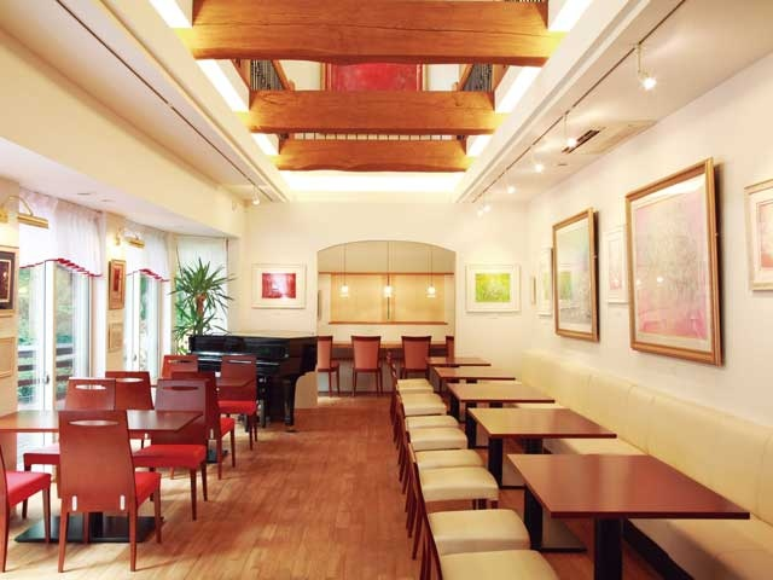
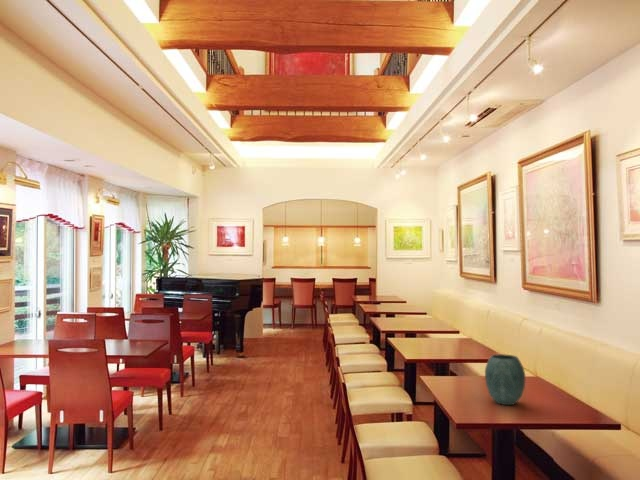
+ vase (504, 379)
